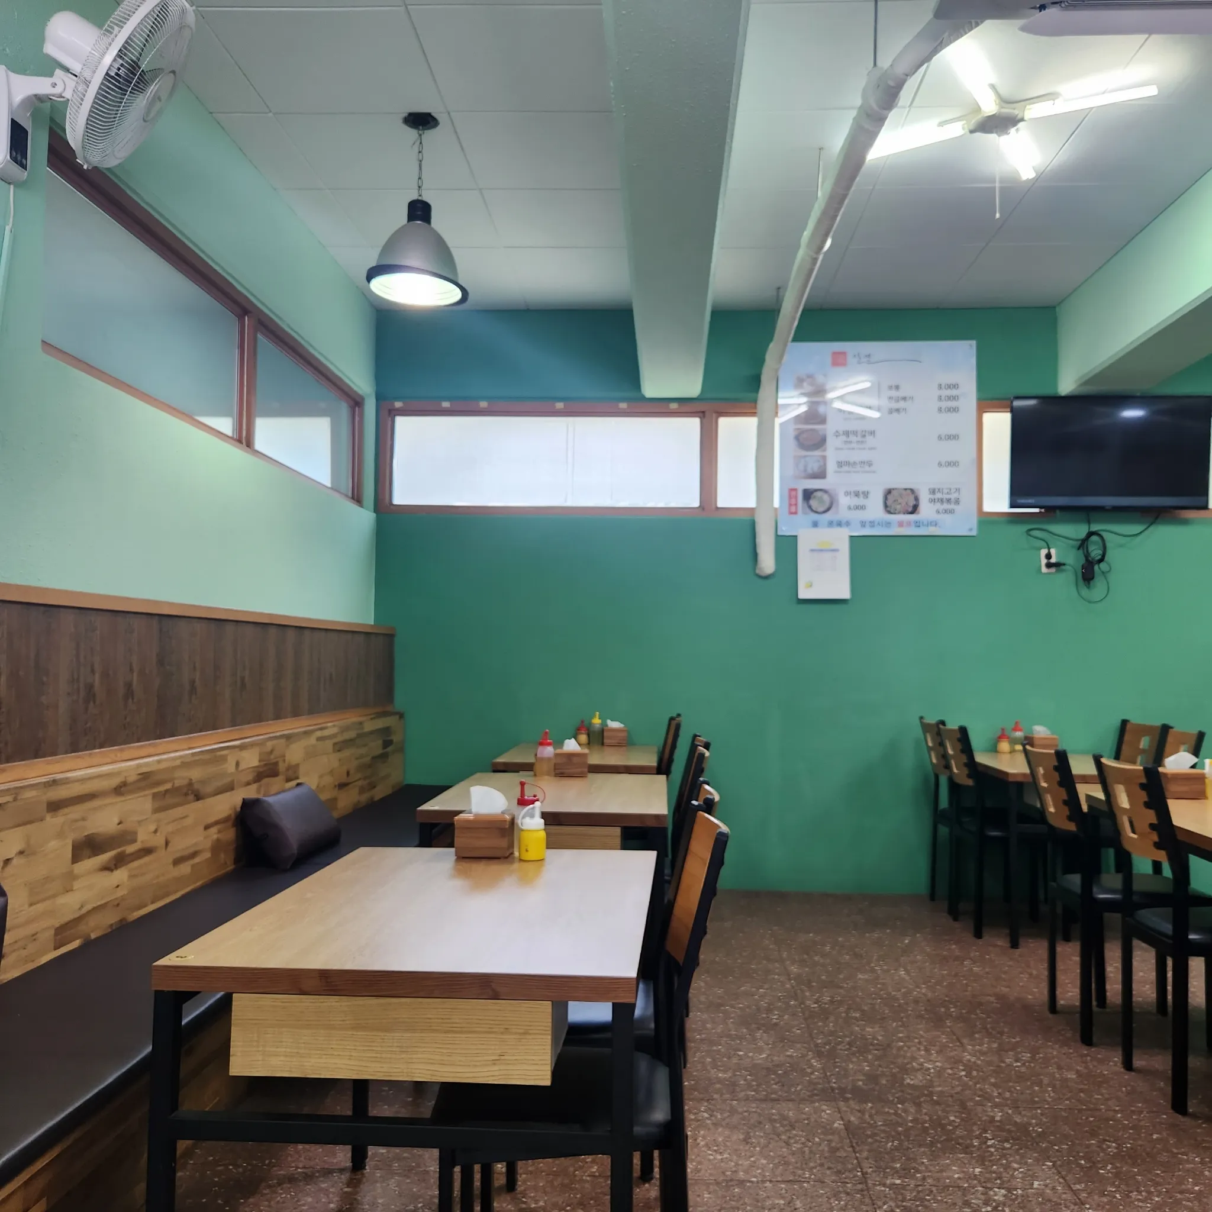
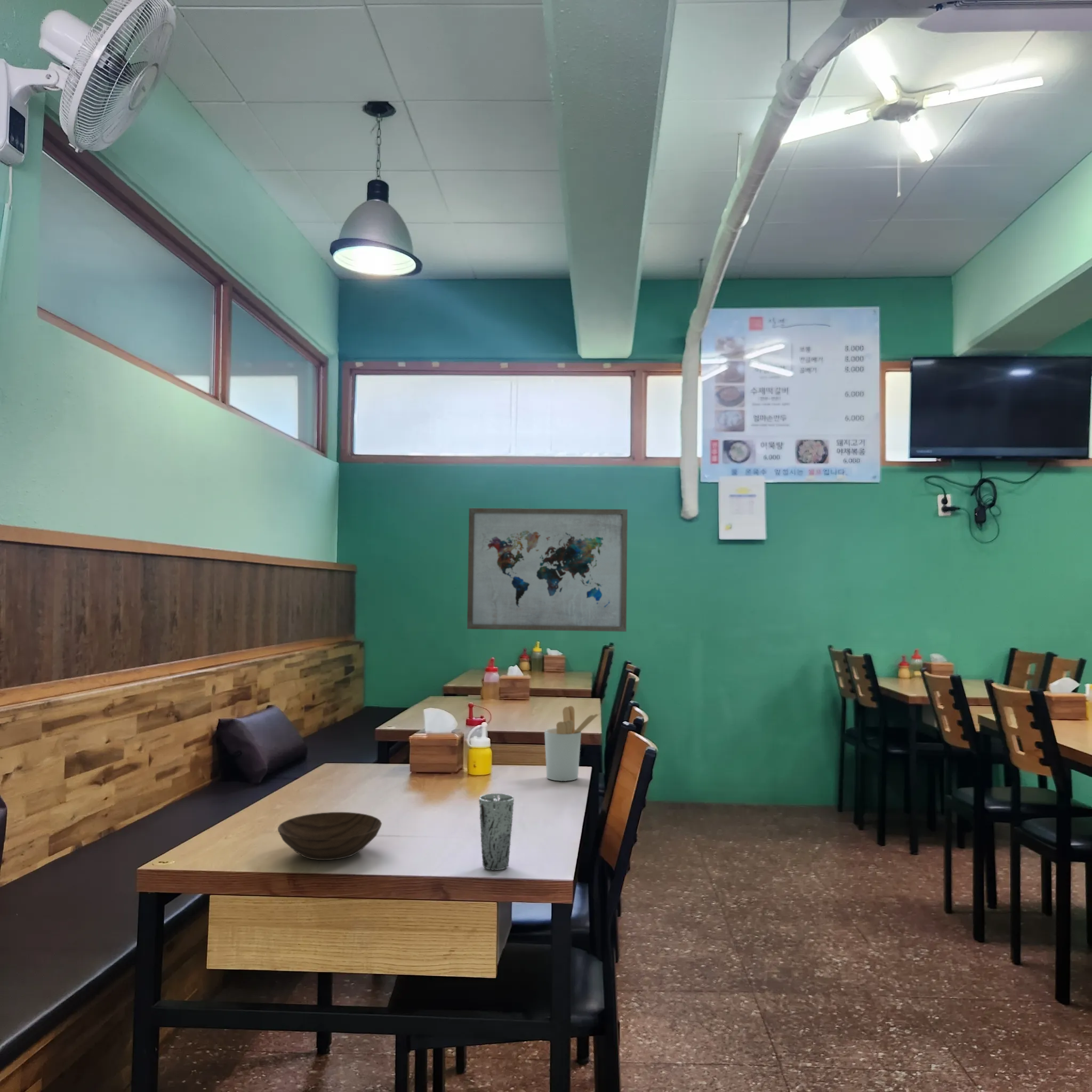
+ bowl (330, 838)
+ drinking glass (496, 832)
+ wall art (547, 569)
+ utensil holder (572, 743)
